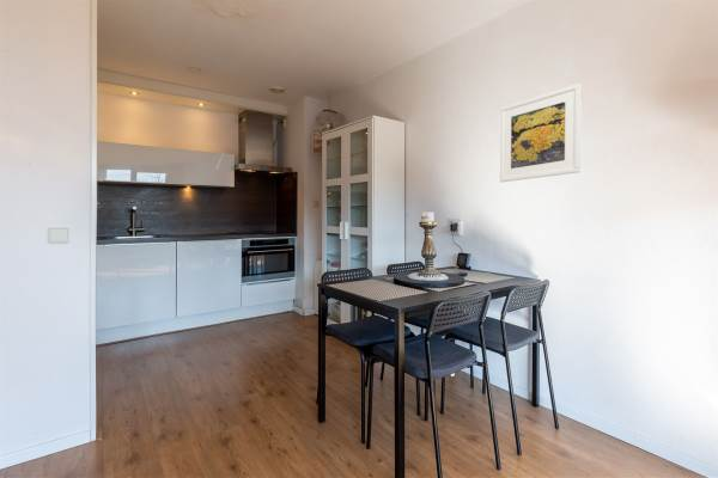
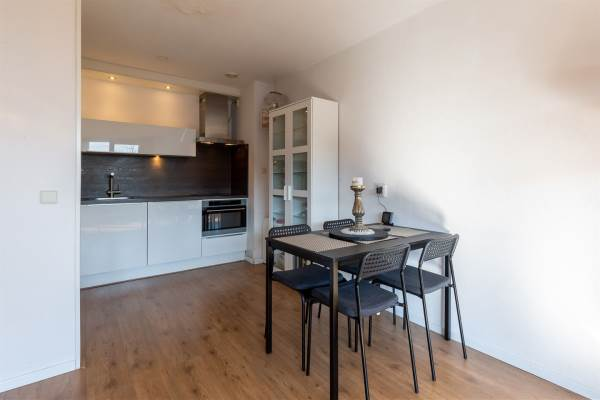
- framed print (536, 136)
